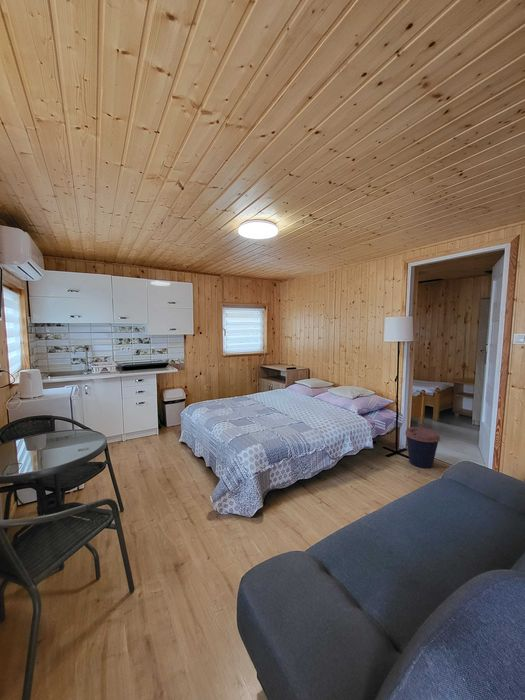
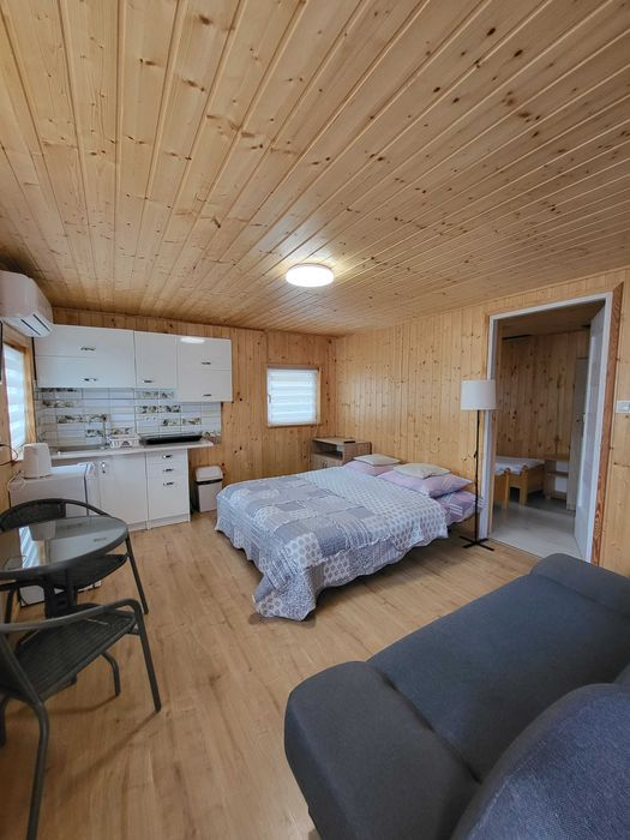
- coffee cup (421, 447)
